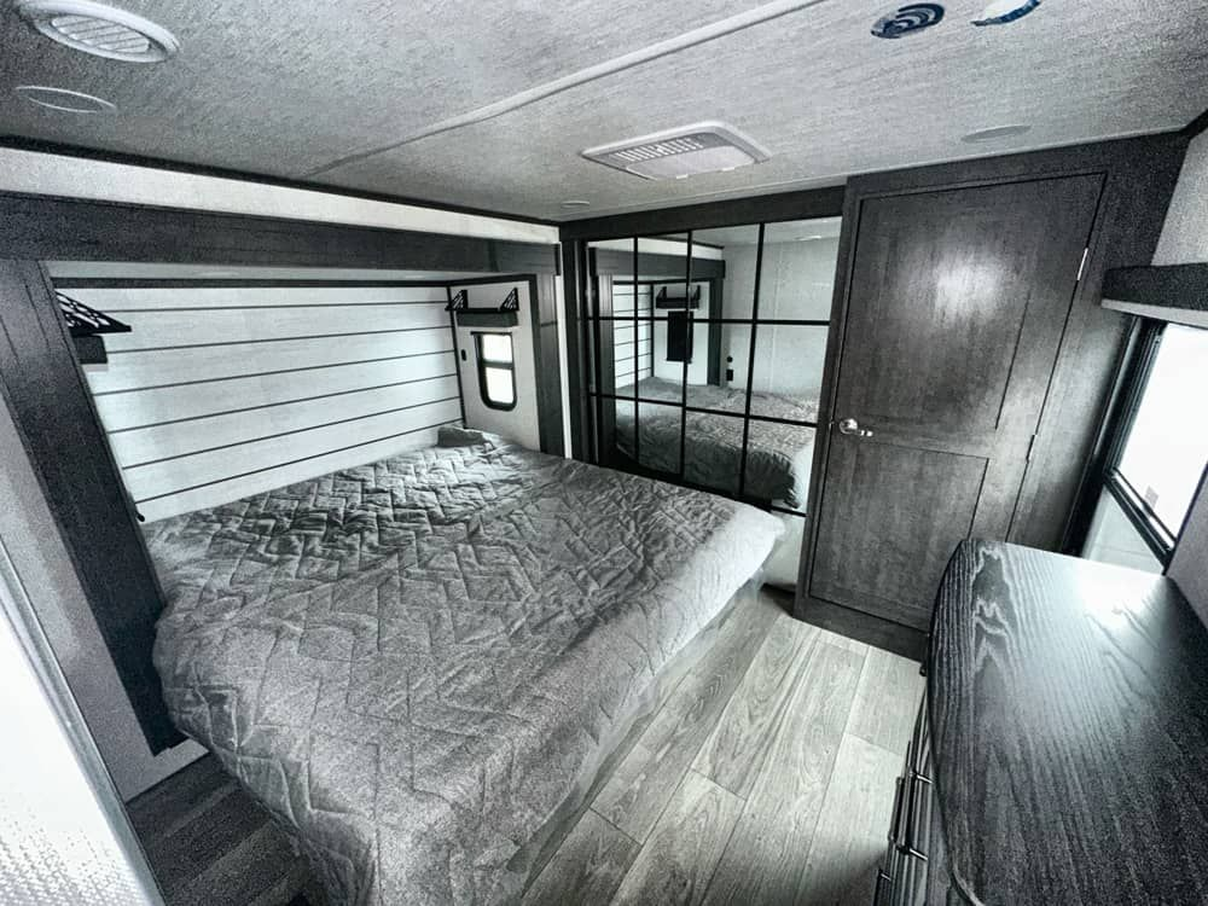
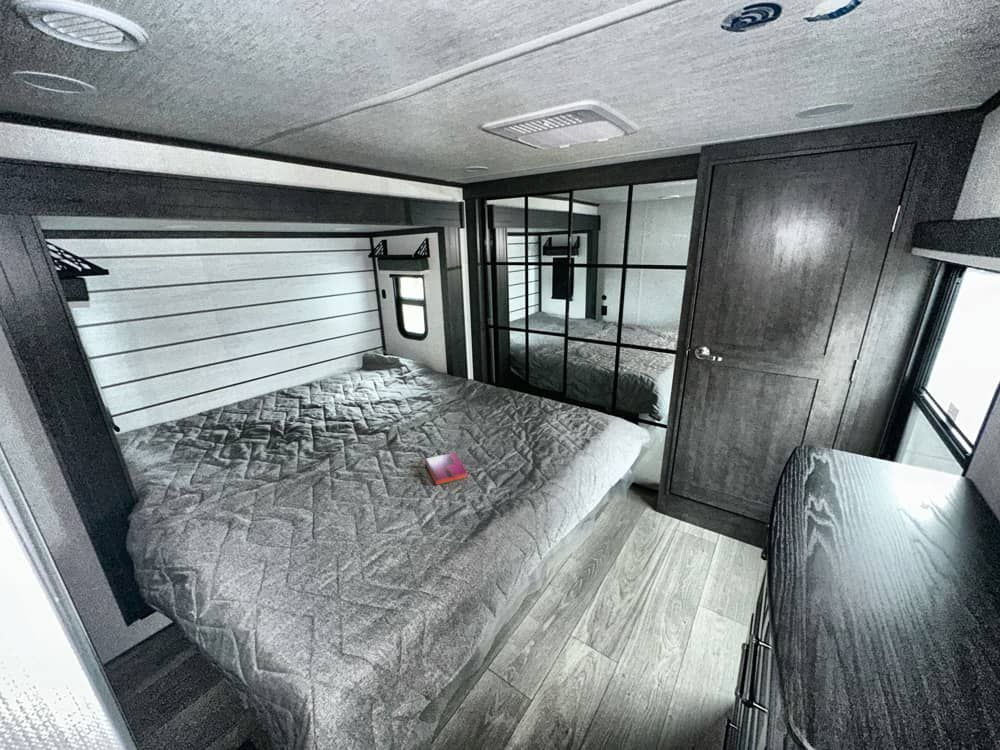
+ hardback book (445, 468)
